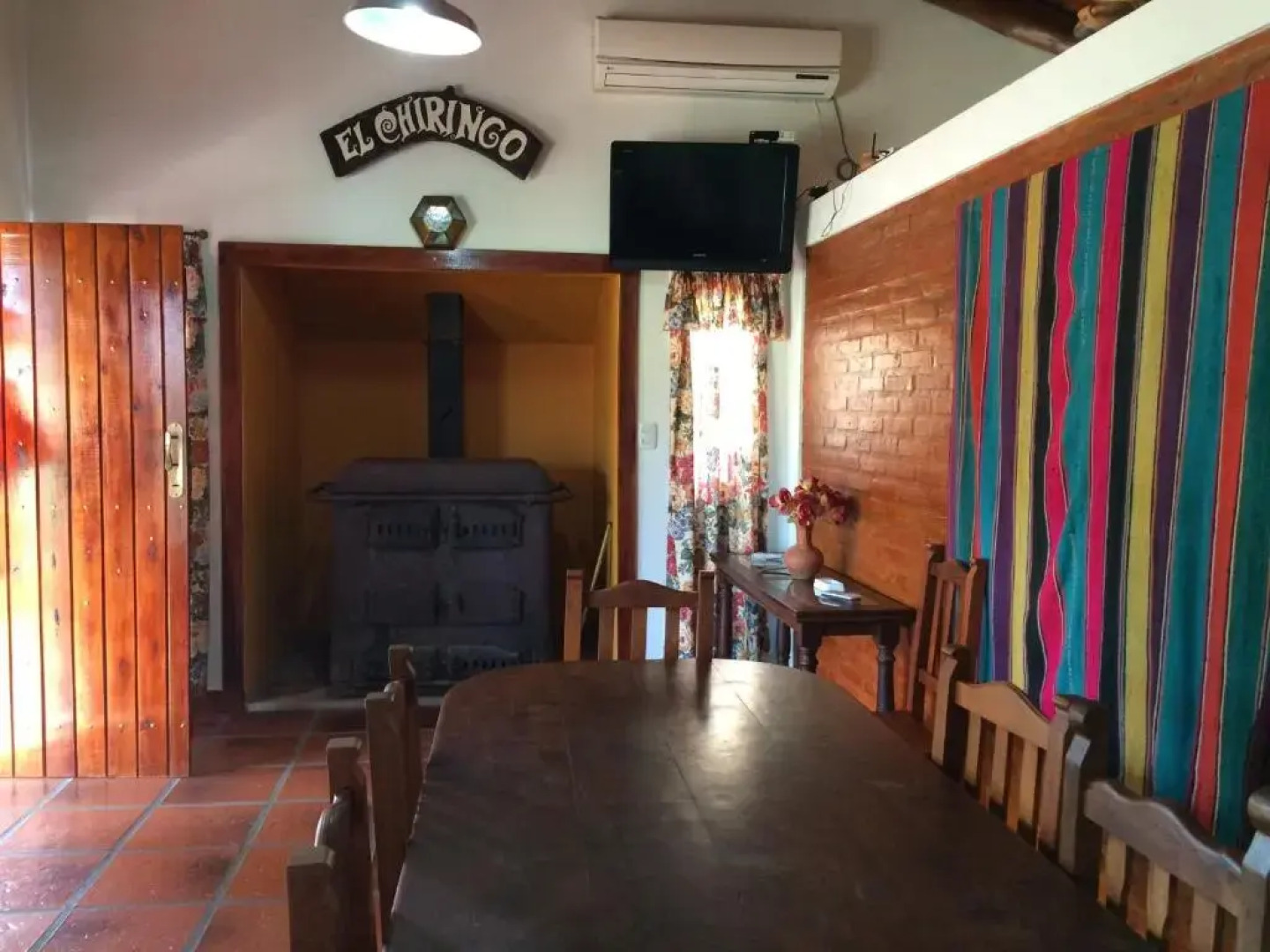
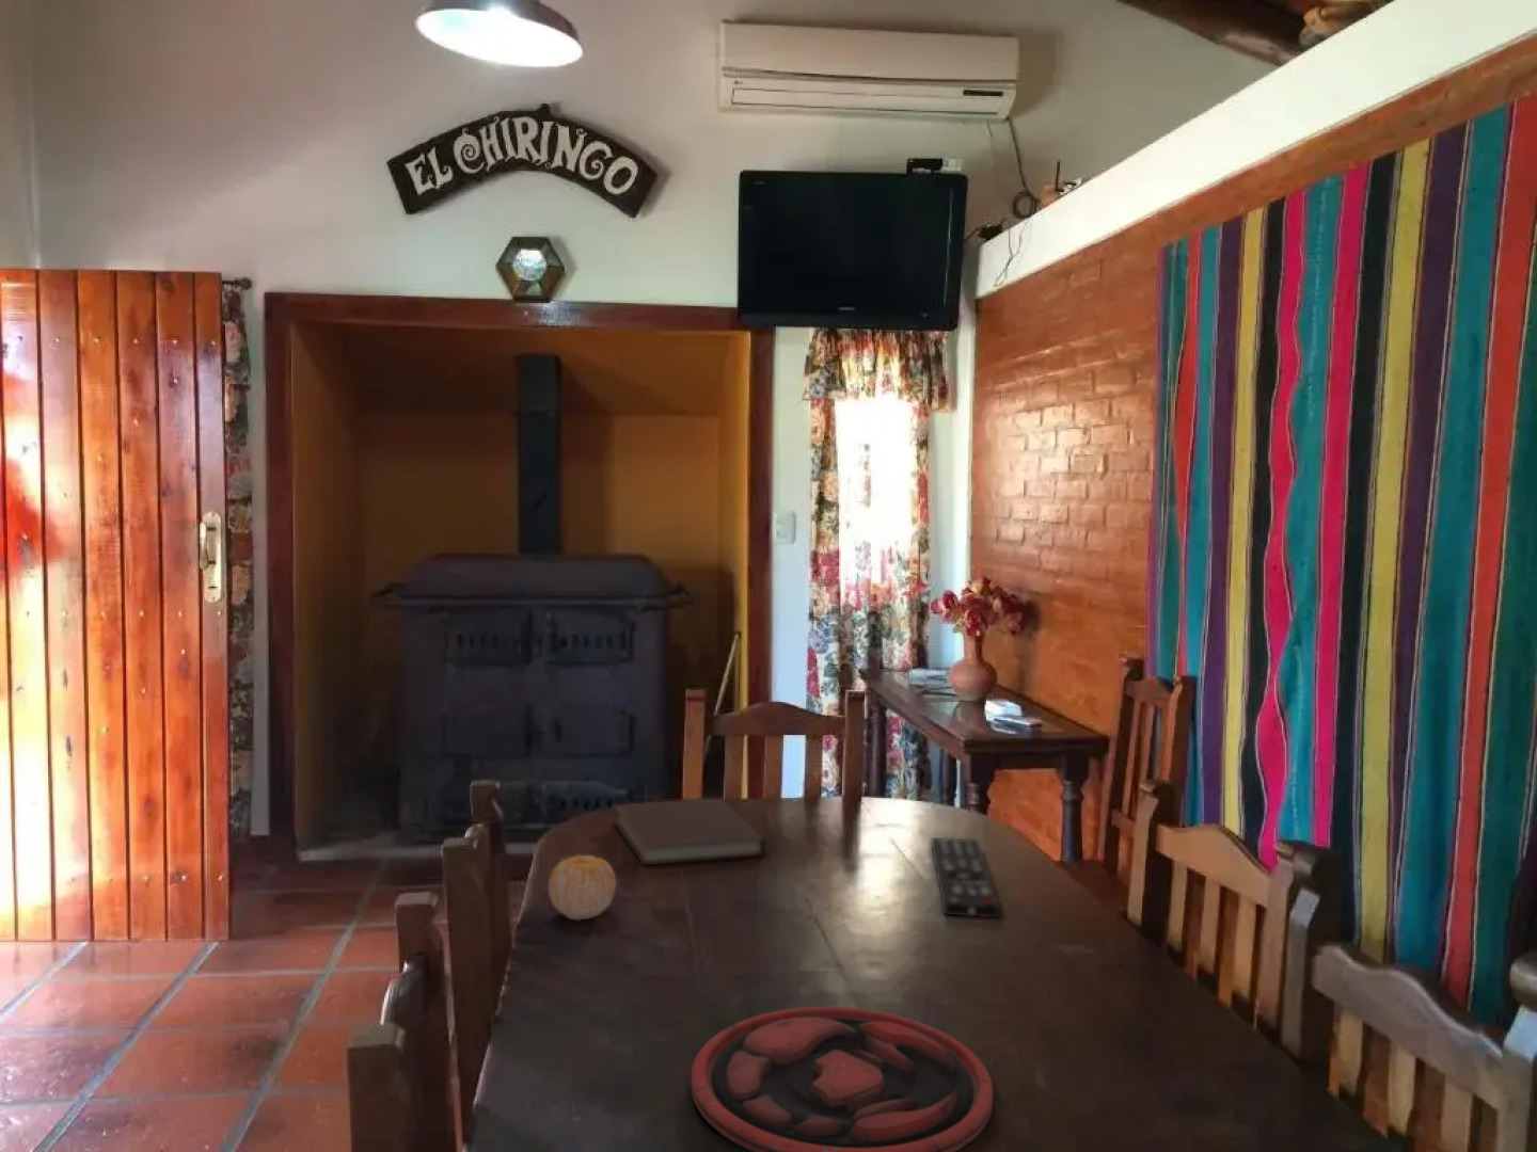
+ plate (840, 1077)
+ fruit (582, 887)
+ notebook (685, 829)
+ remote control (962, 872)
